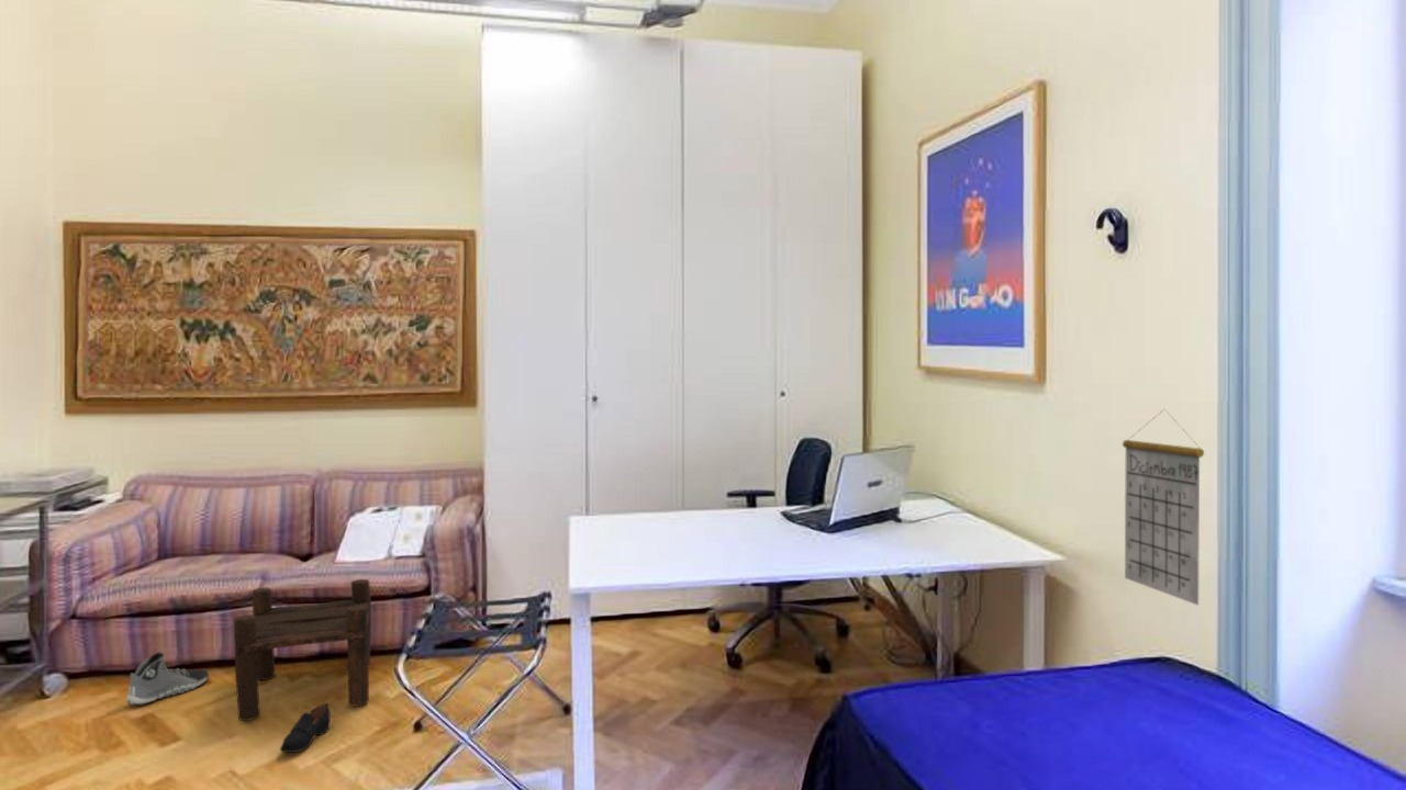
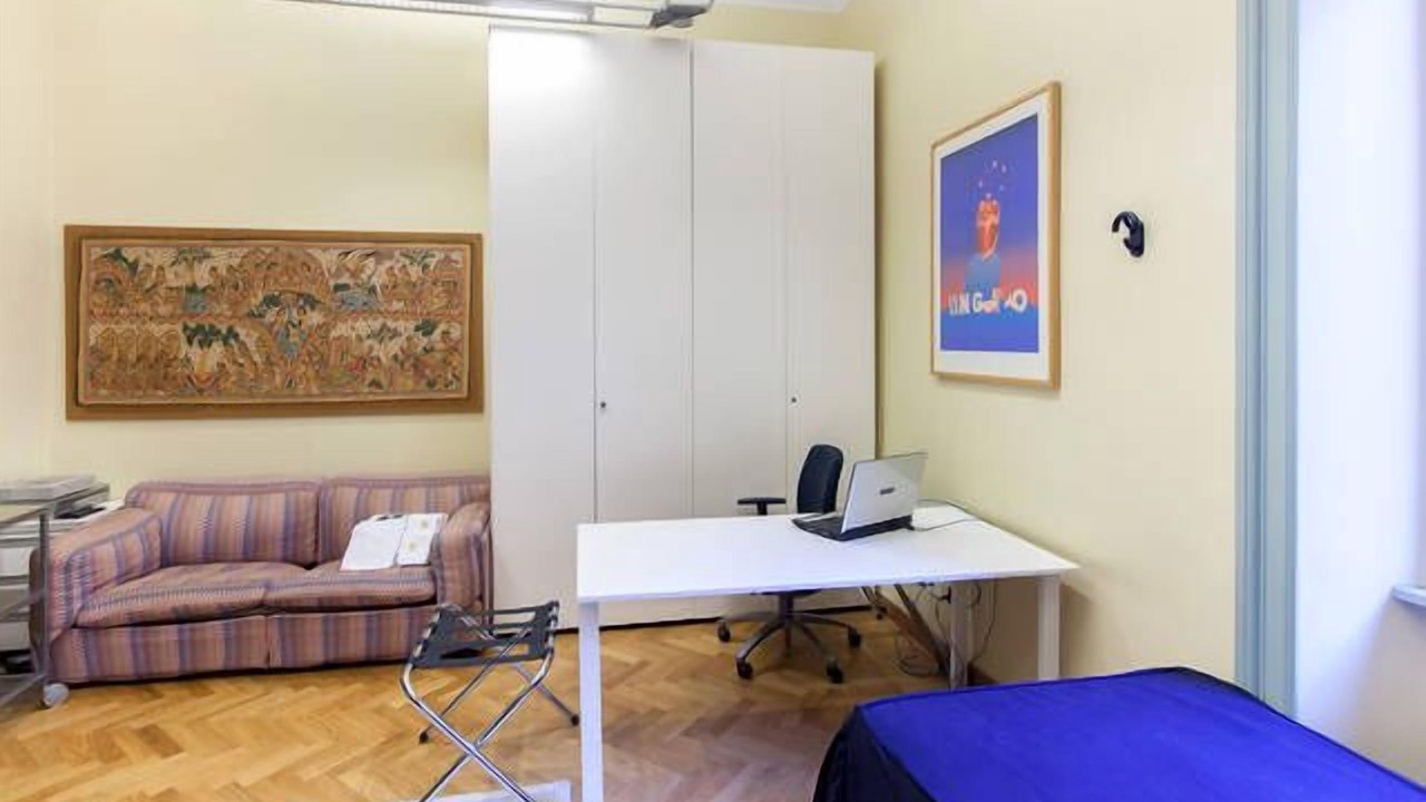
- shoe (305, 727)
- stool (308, 643)
- sneaker (170, 672)
- calendar (1160, 499)
